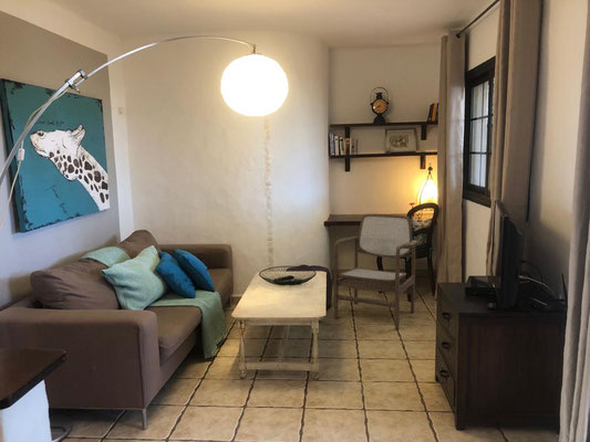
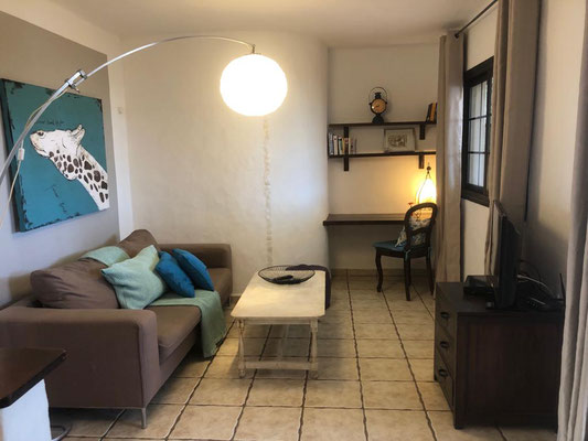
- armchair (374, 270)
